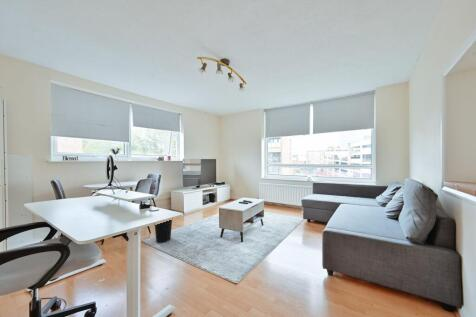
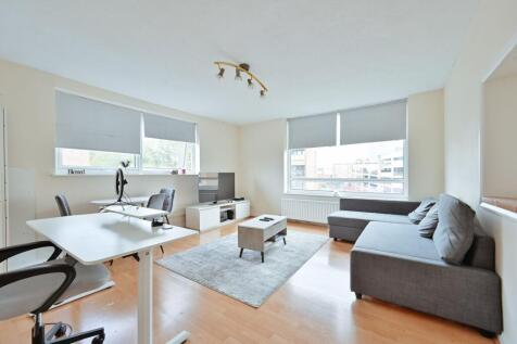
- wastebasket (163, 229)
